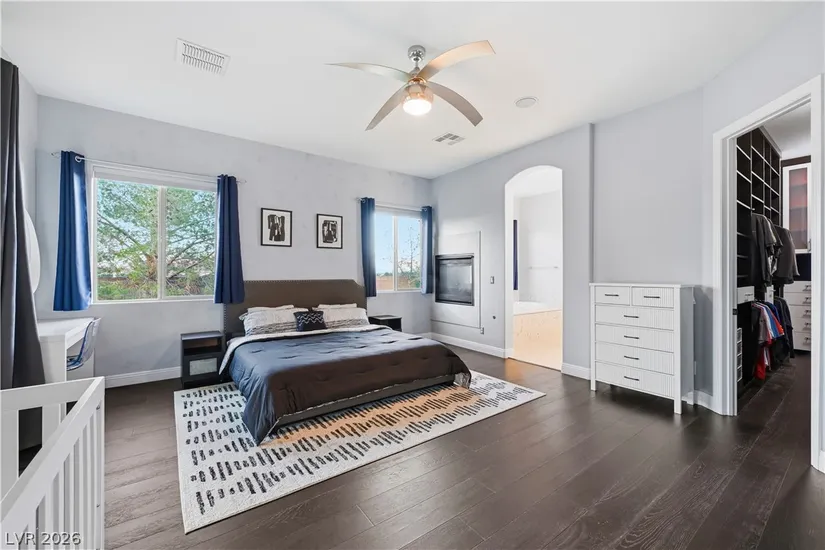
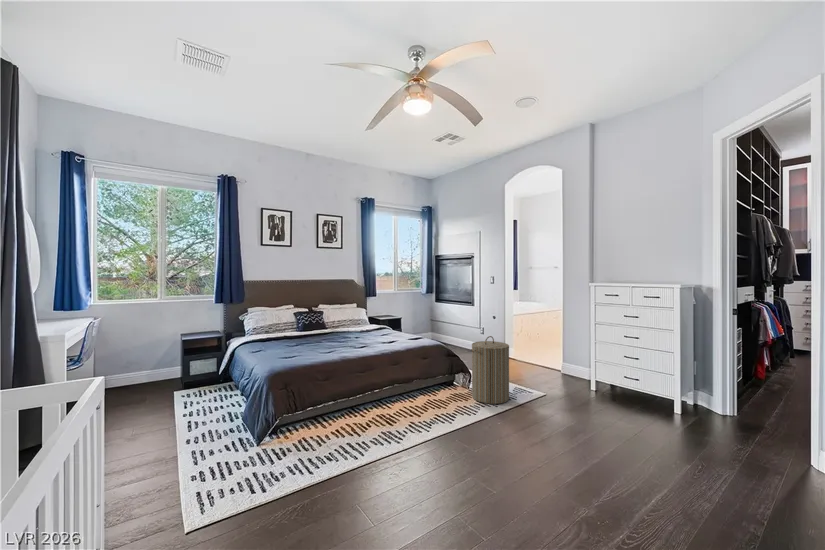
+ laundry hamper (490, 366)
